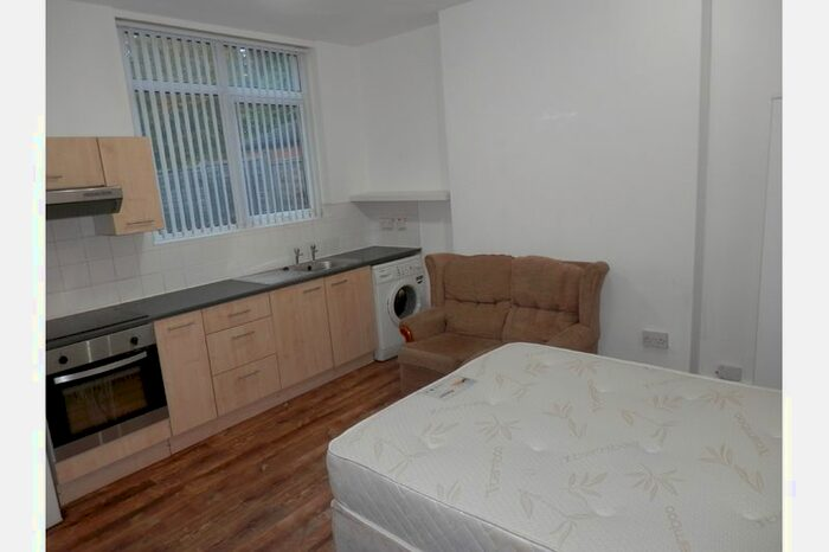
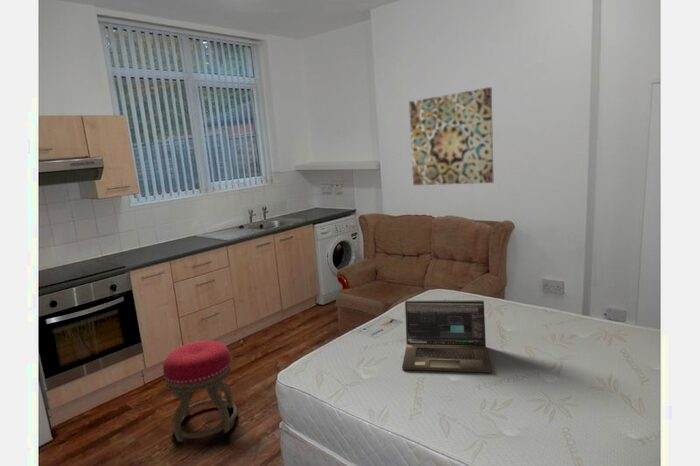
+ stool (201, 387)
+ wall art (449, 140)
+ laptop (444, 333)
